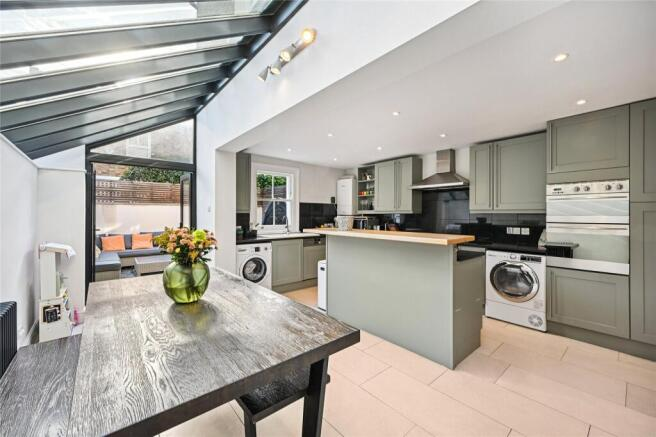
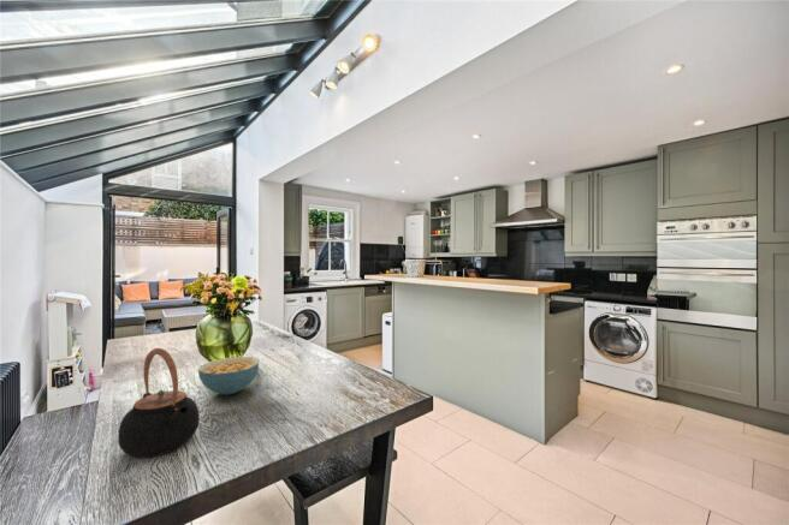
+ teapot (164, 396)
+ cereal bowl (230, 377)
